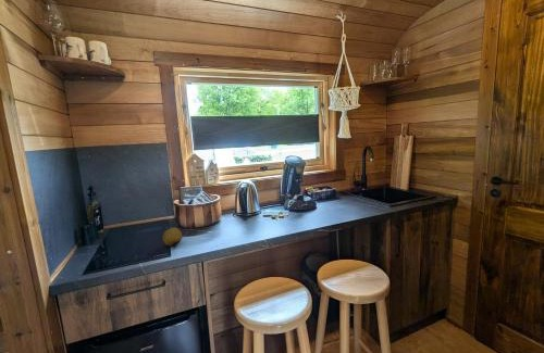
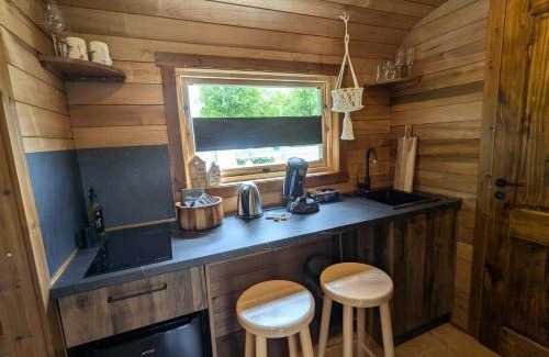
- fruit (172, 237)
